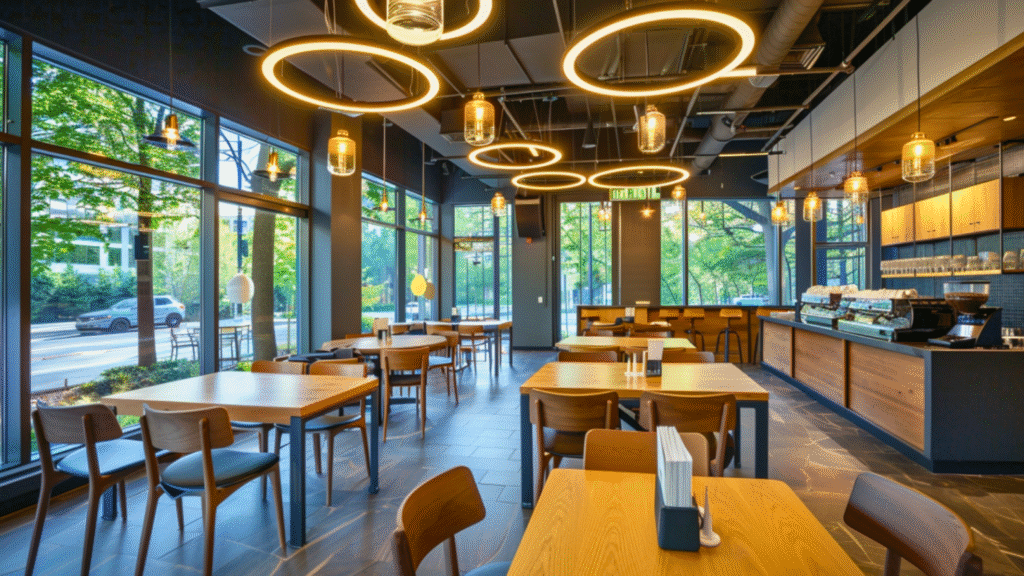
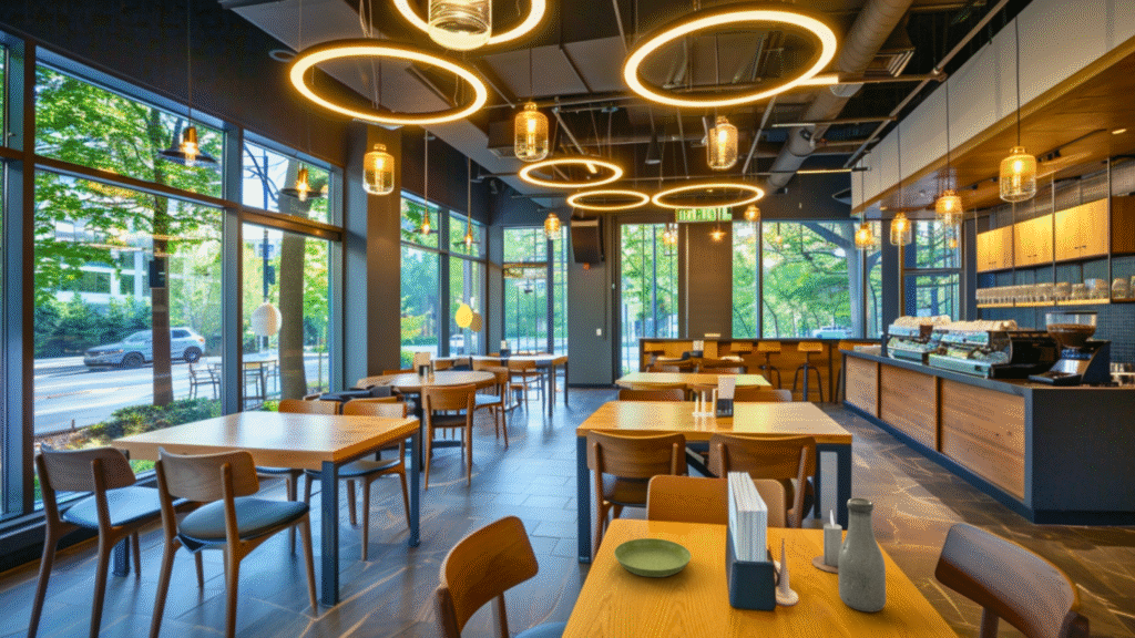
+ candle (832, 536)
+ bottle (861, 552)
+ saucer (652, 558)
